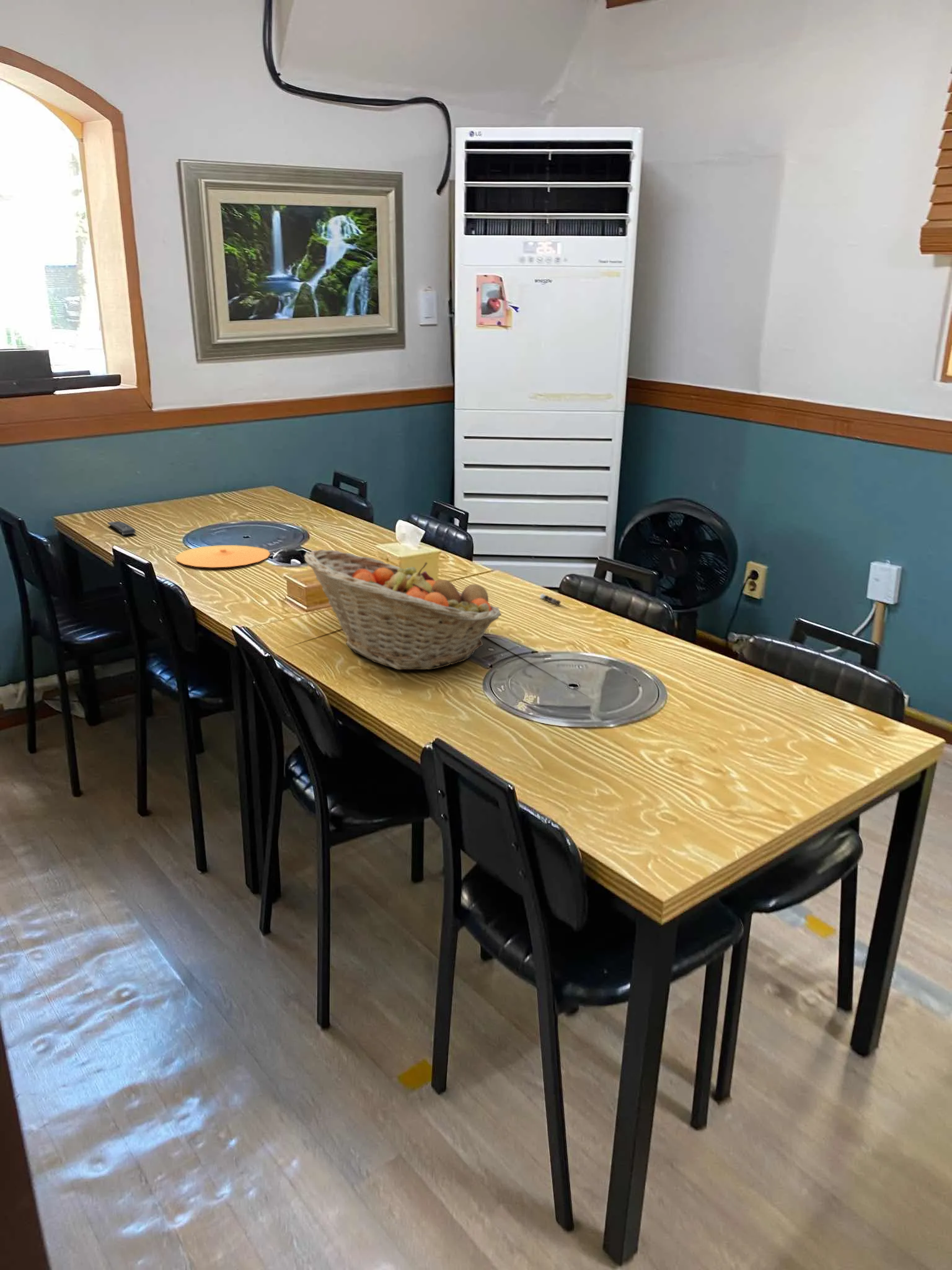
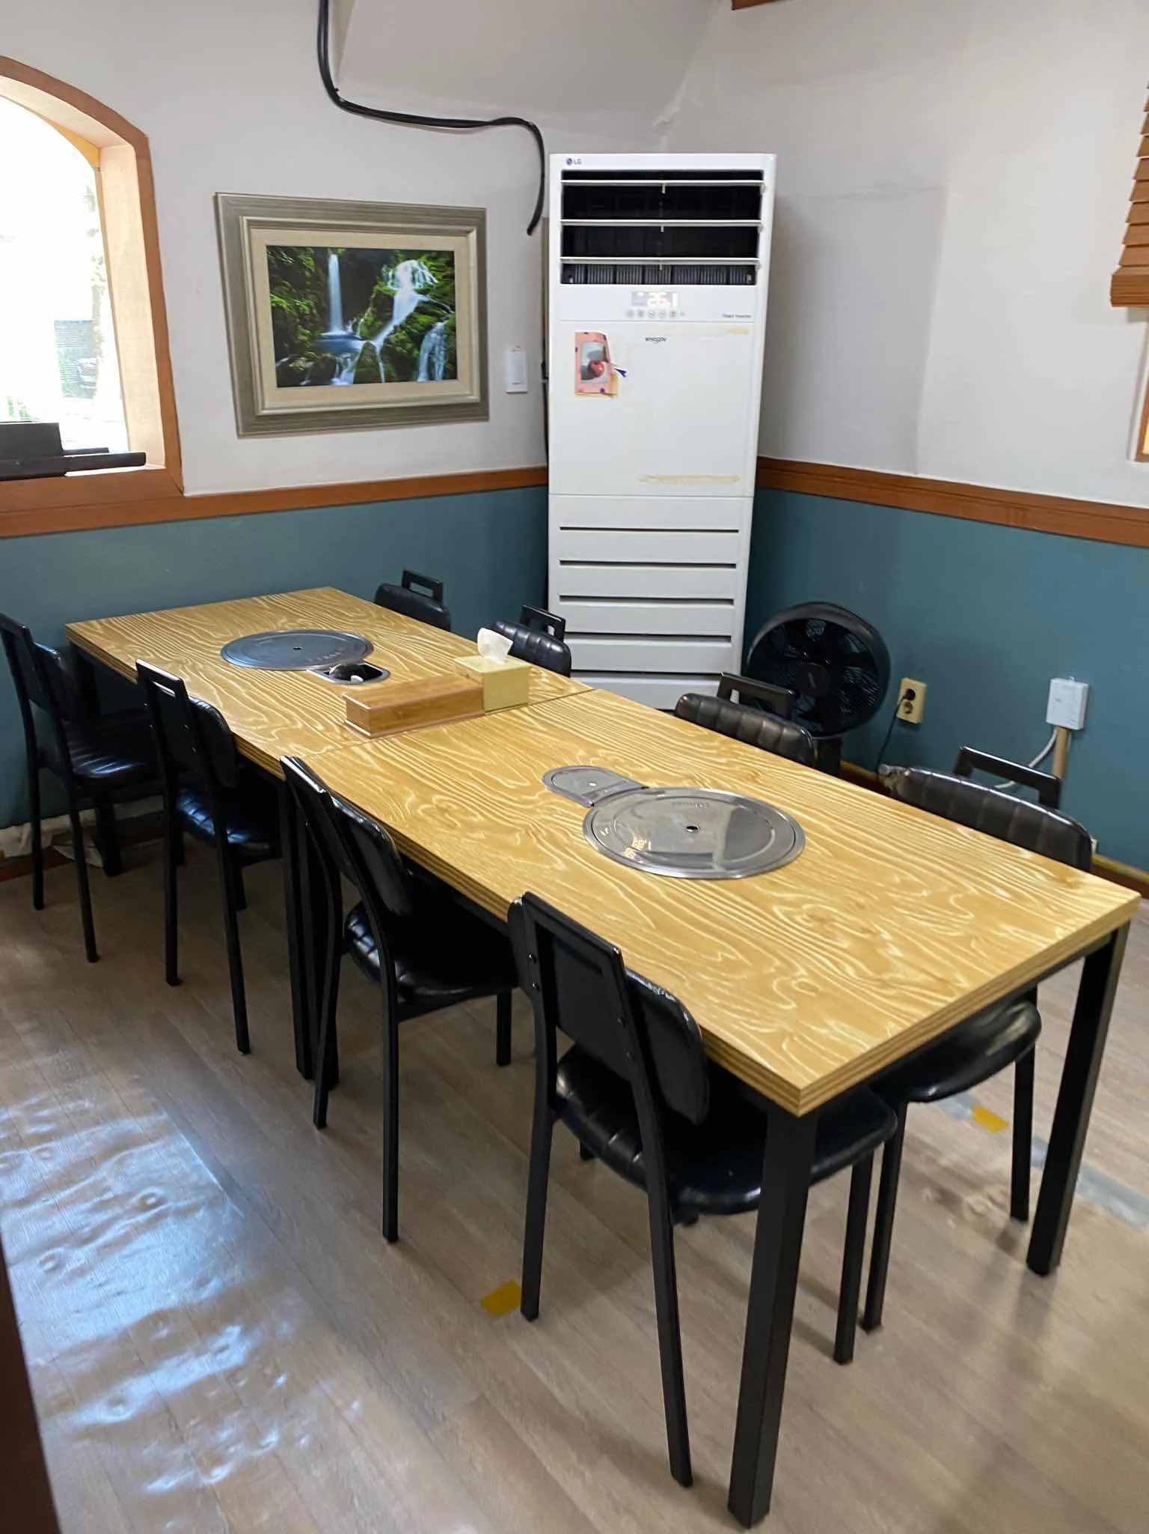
- remote control (120, 526)
- plate (223, 552)
- pepper shaker (550, 599)
- fruit basket (401, 600)
